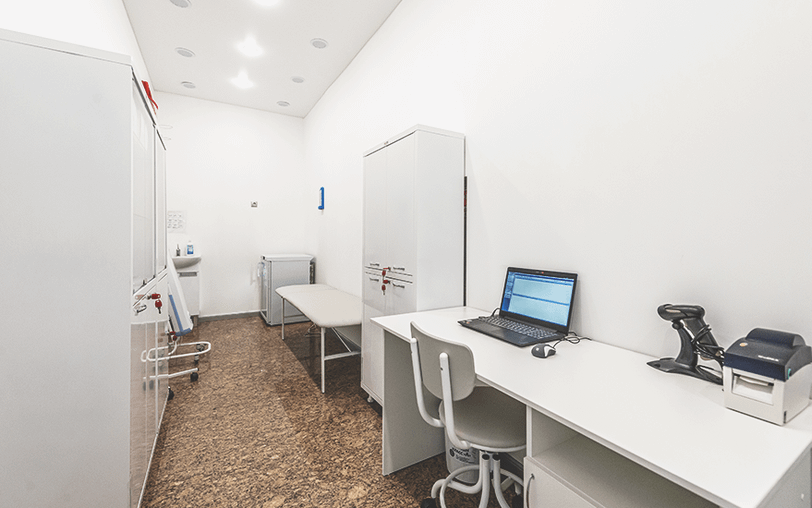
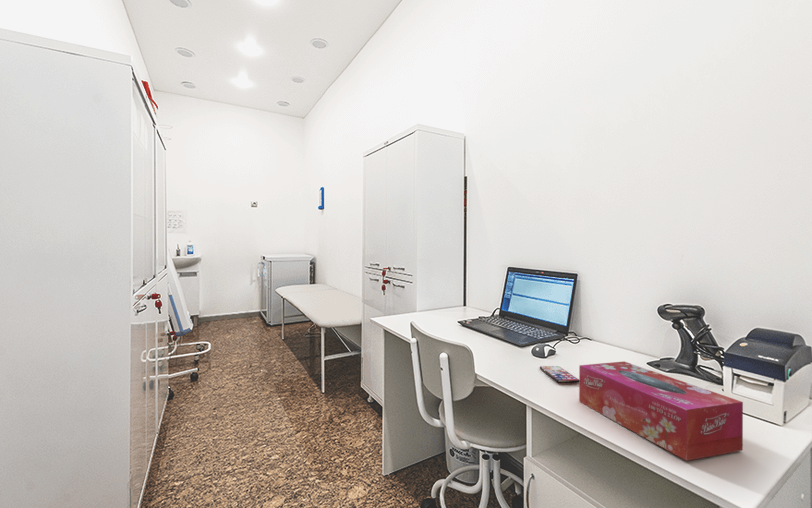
+ tissue box (649, 401)
+ smartphone (558, 373)
